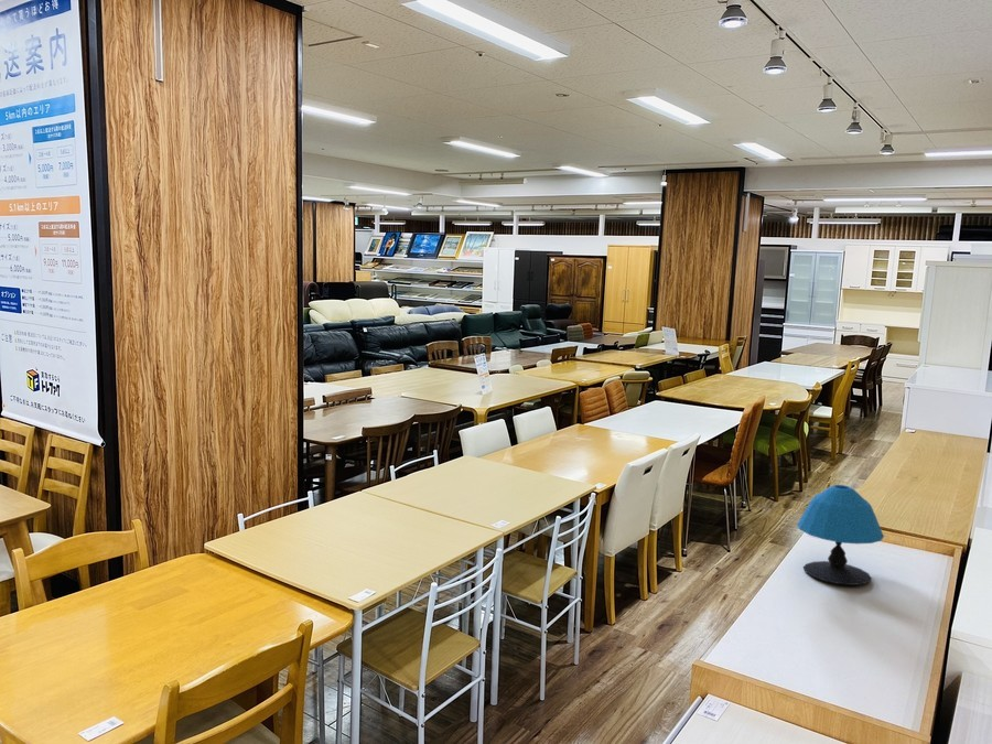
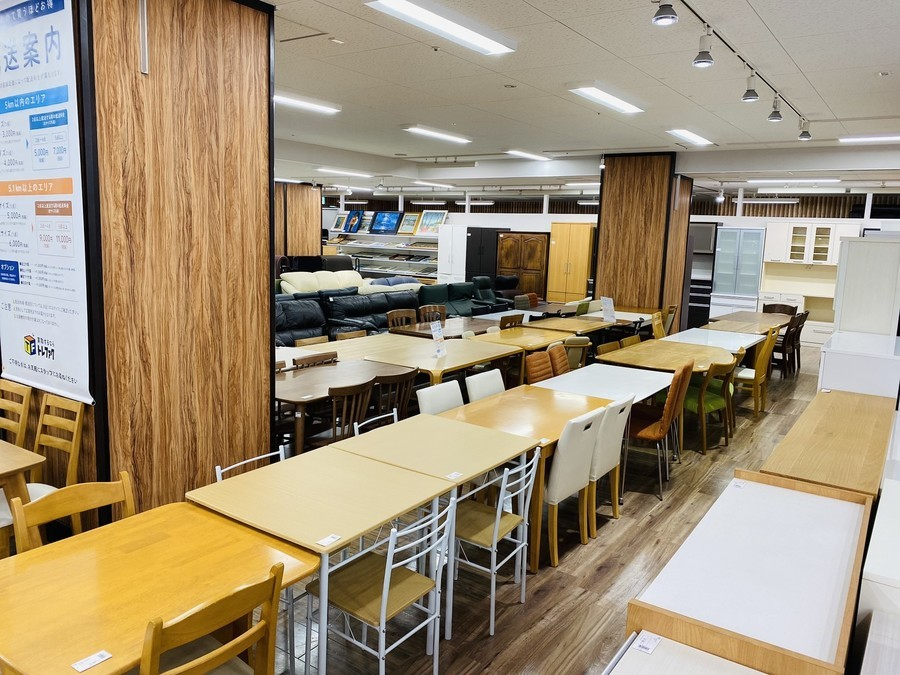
- table lamp (839, 530)
